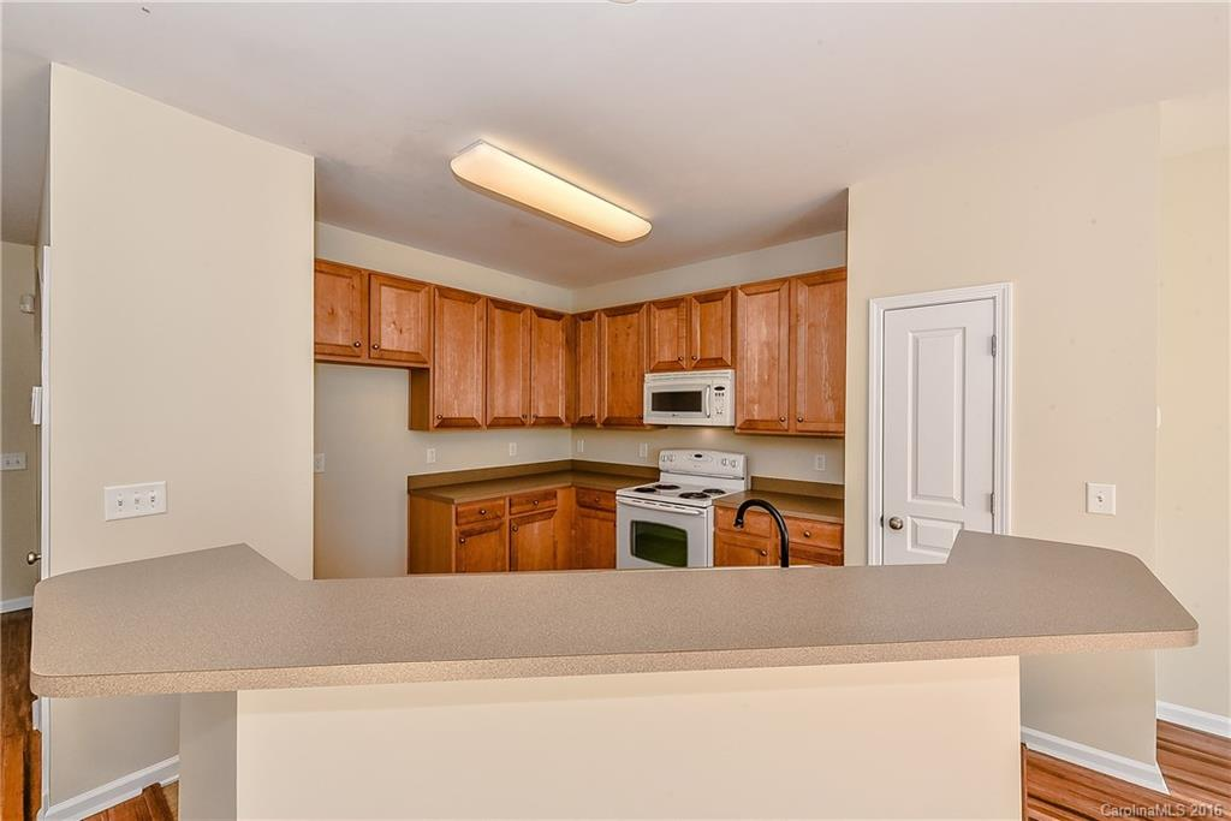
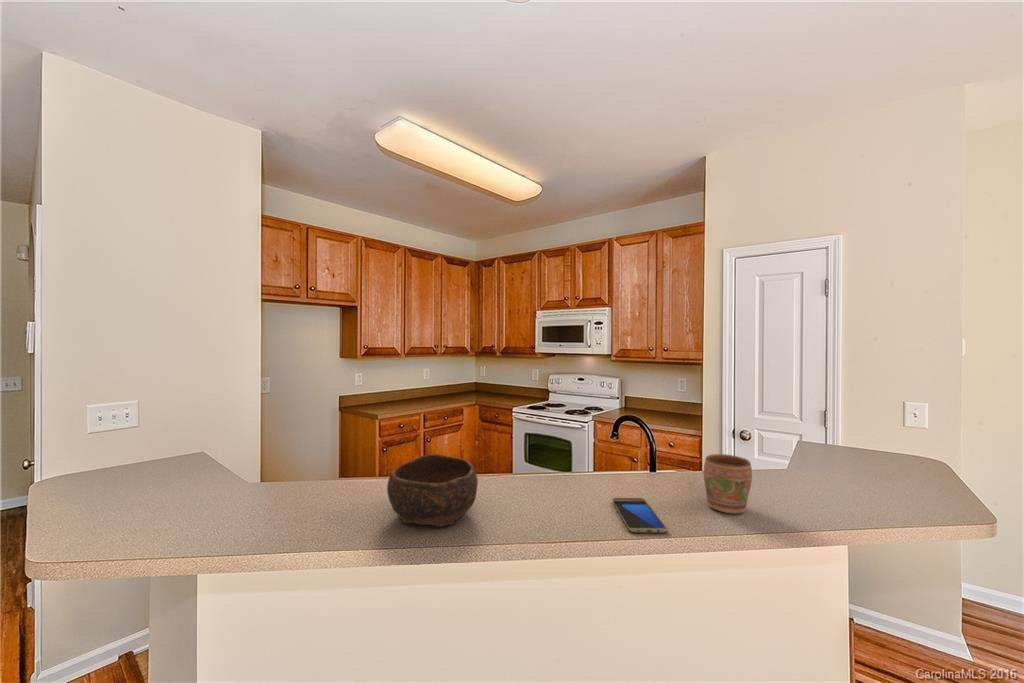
+ mug (728, 482)
+ smartphone (637, 513)
+ bowl (433, 490)
